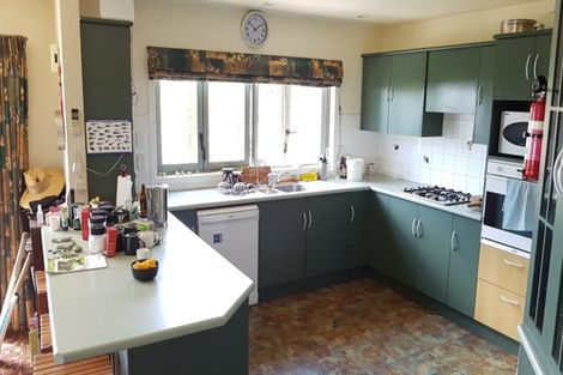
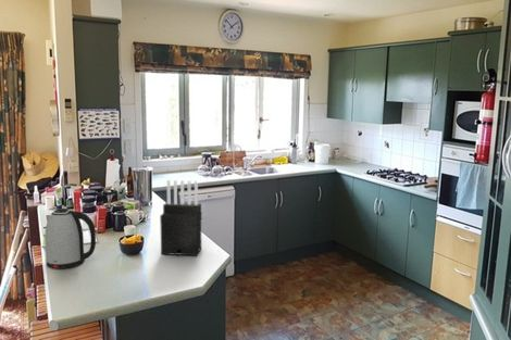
+ kettle (71, 236)
+ knife block (180, 217)
